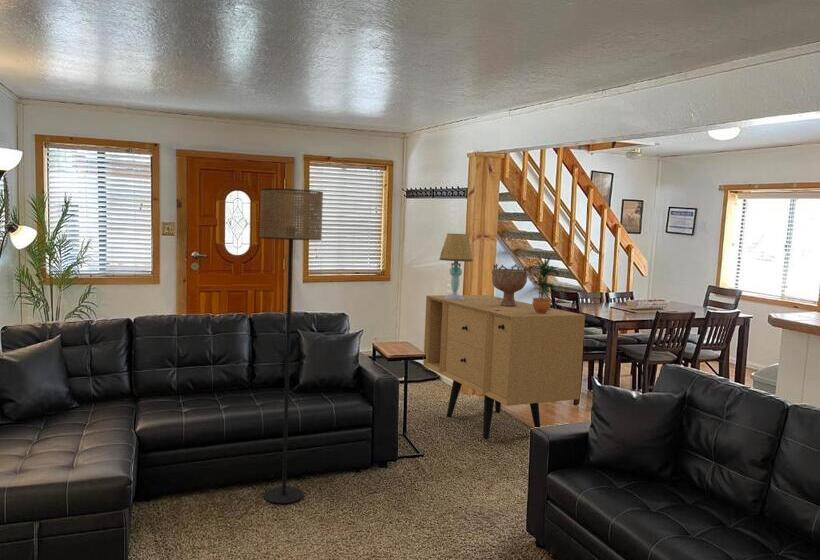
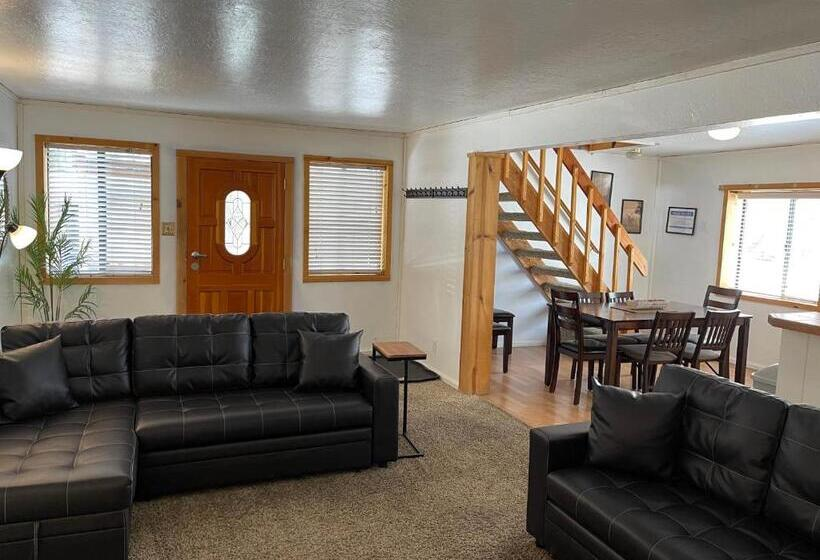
- table lamp (455, 266)
- sideboard (494, 364)
- decorative bowl (509, 284)
- floor lamp (287, 346)
- potted plant (545, 283)
